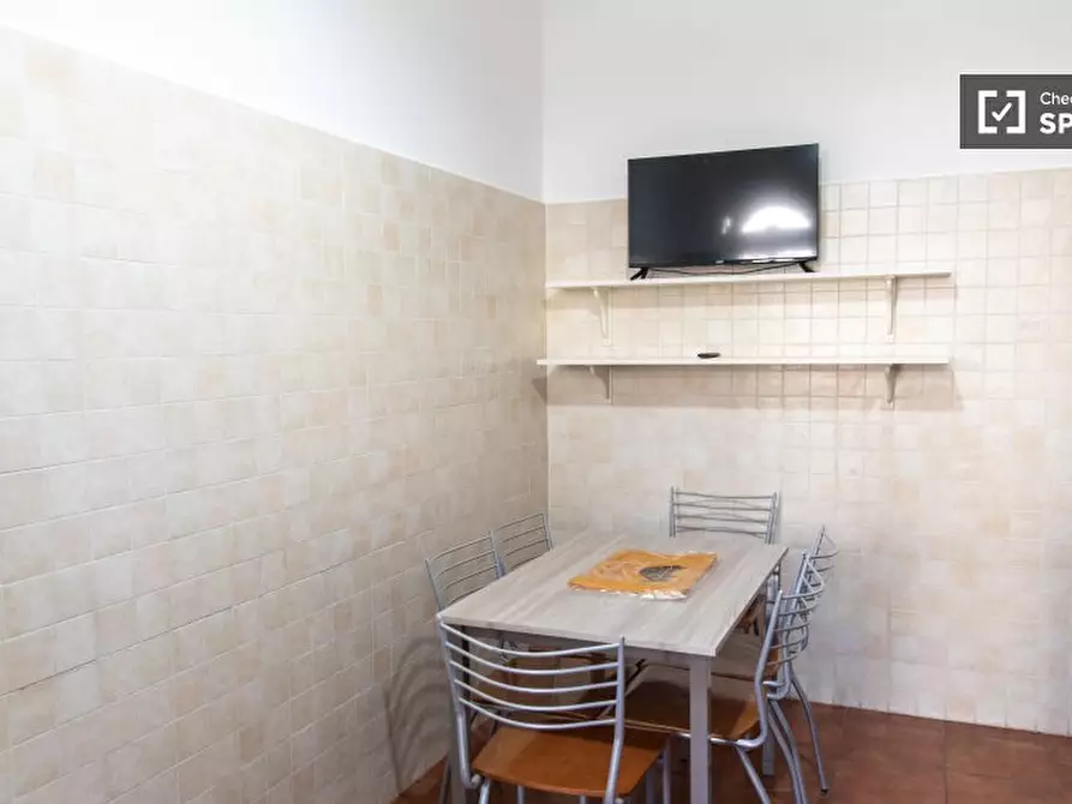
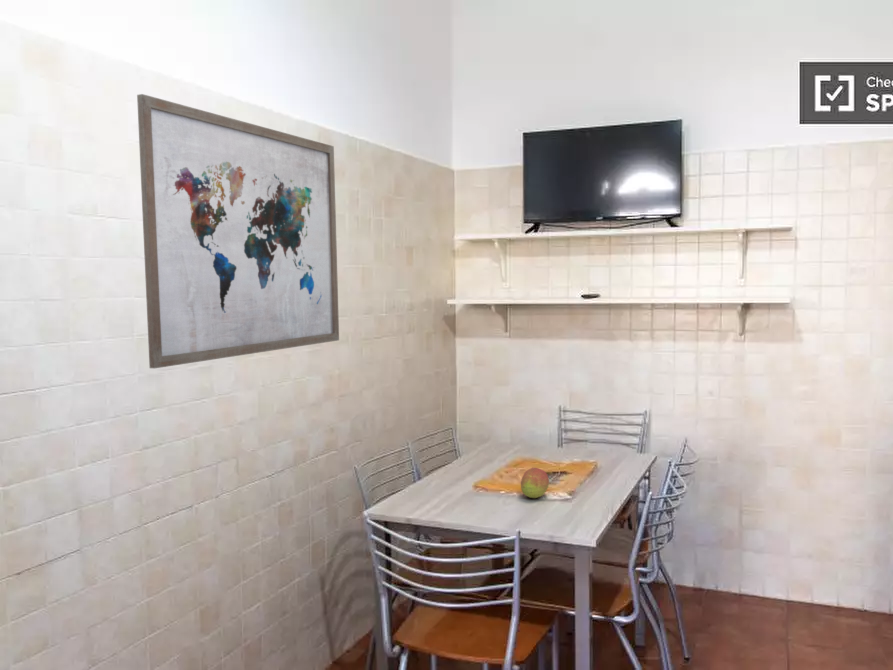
+ wall art (256, 239)
+ fruit (534, 483)
